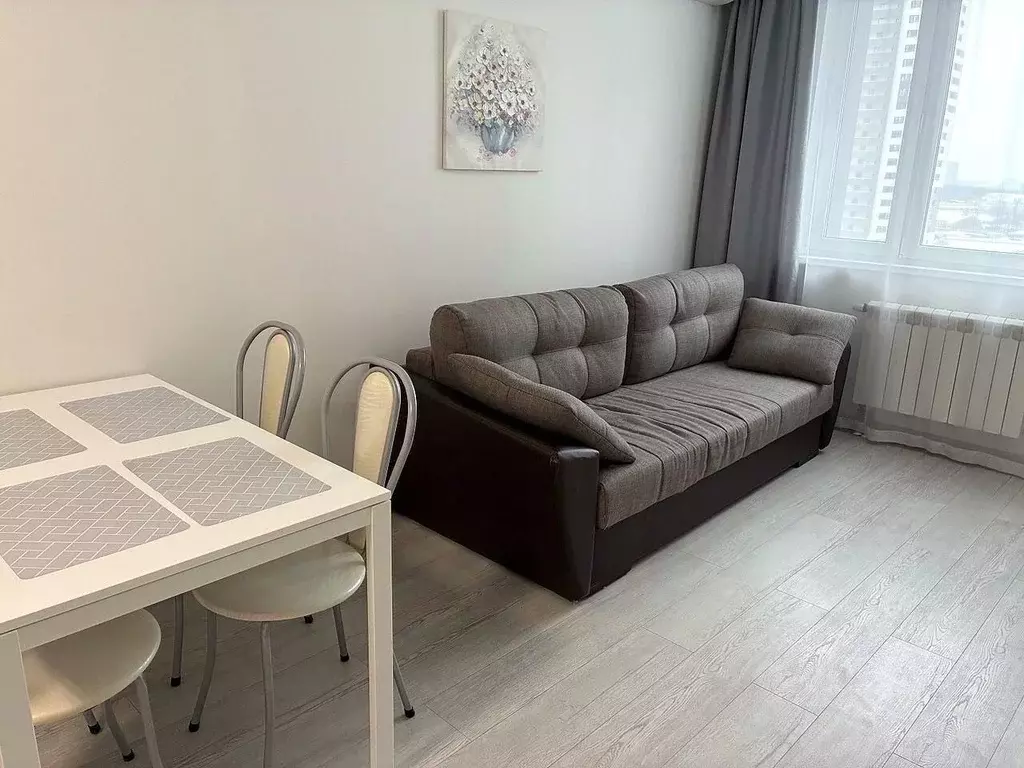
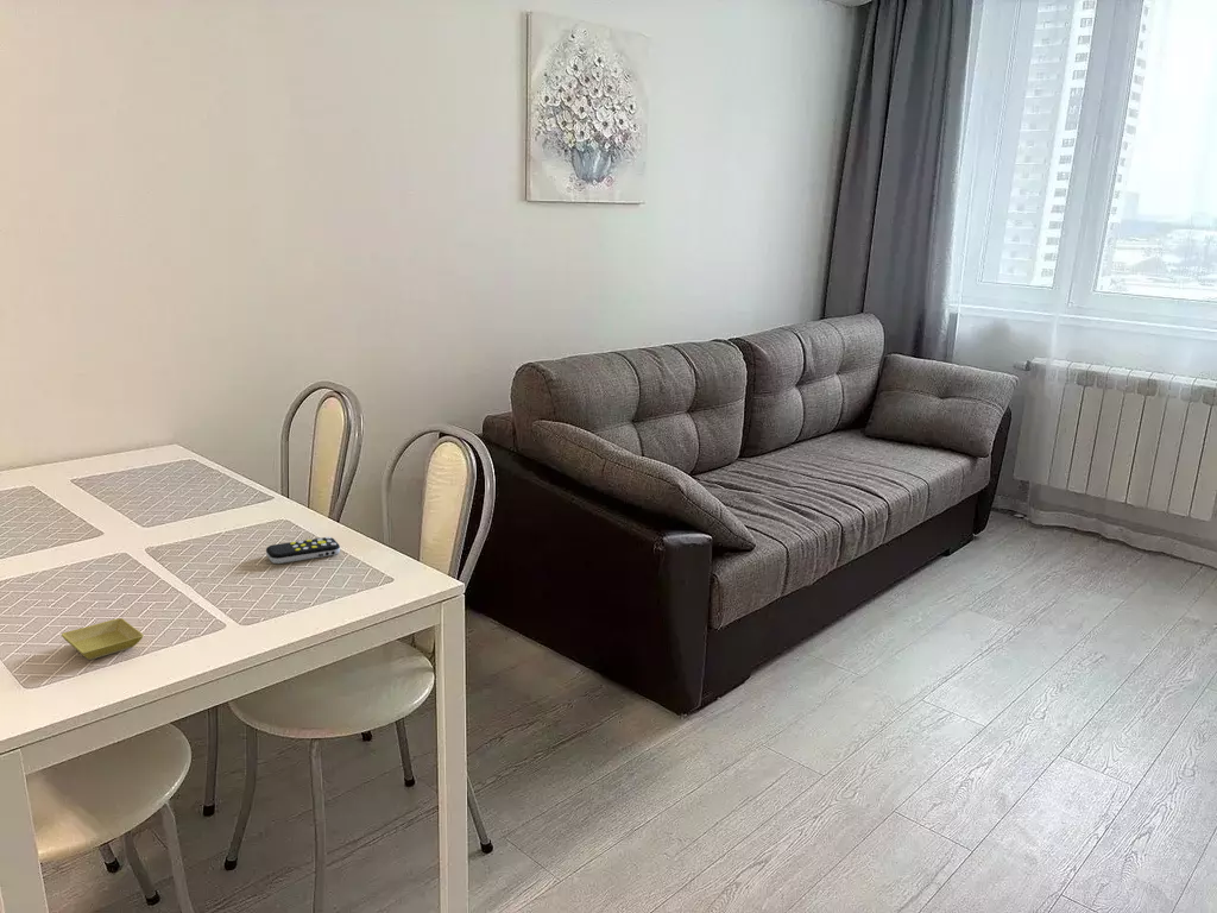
+ remote control (303, 549)
+ saucer (102, 640)
